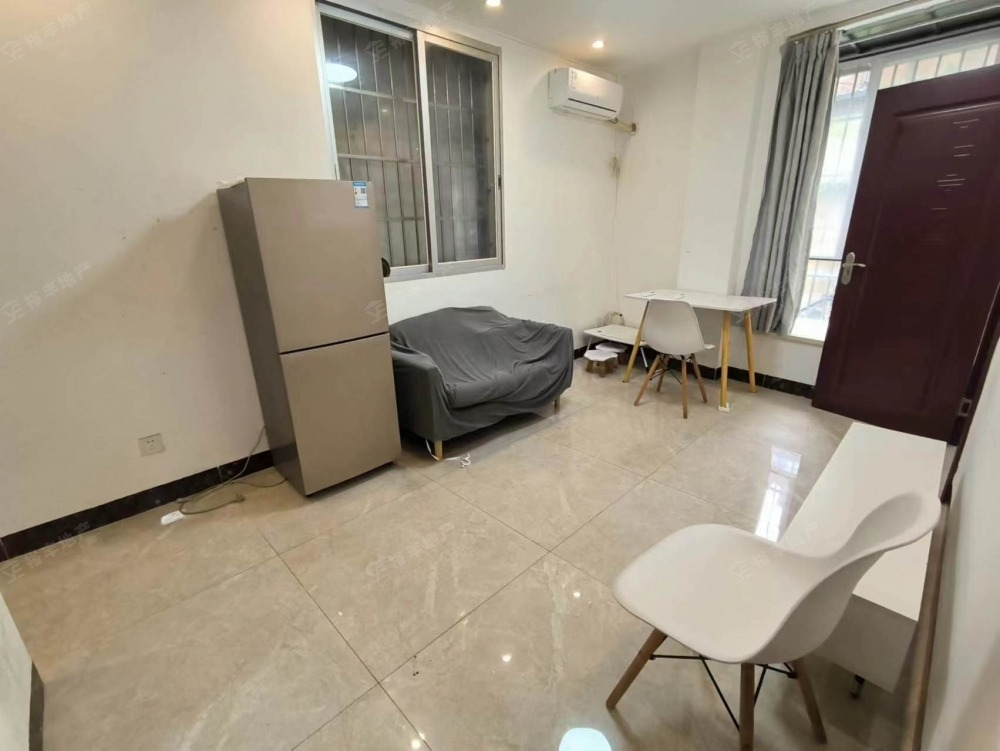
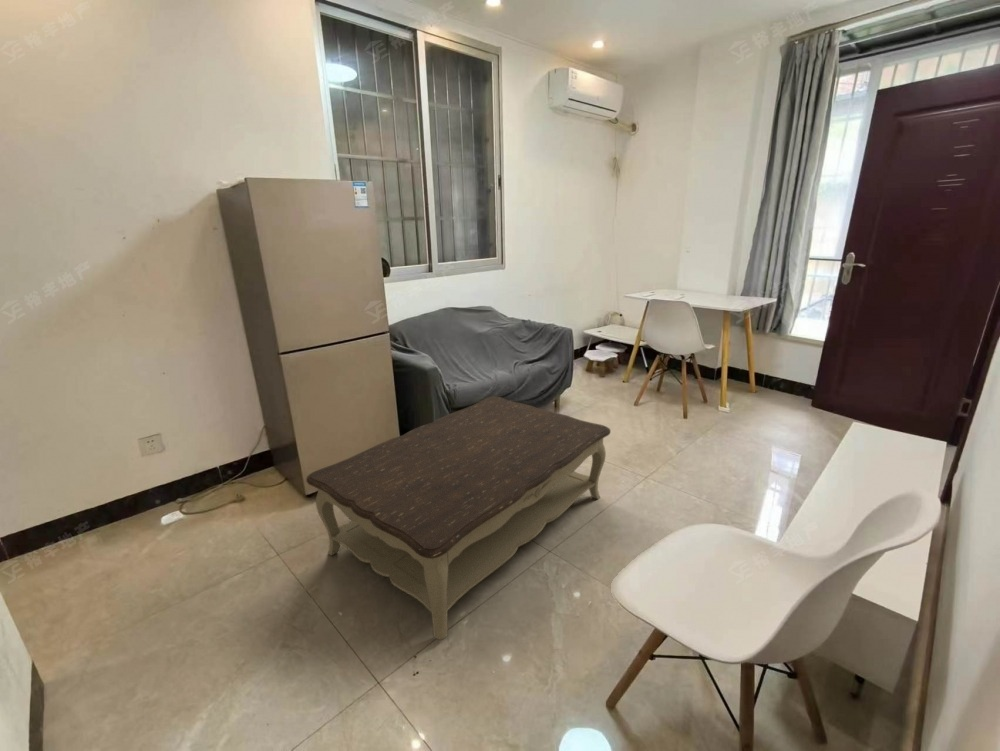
+ coffee table (473, 486)
